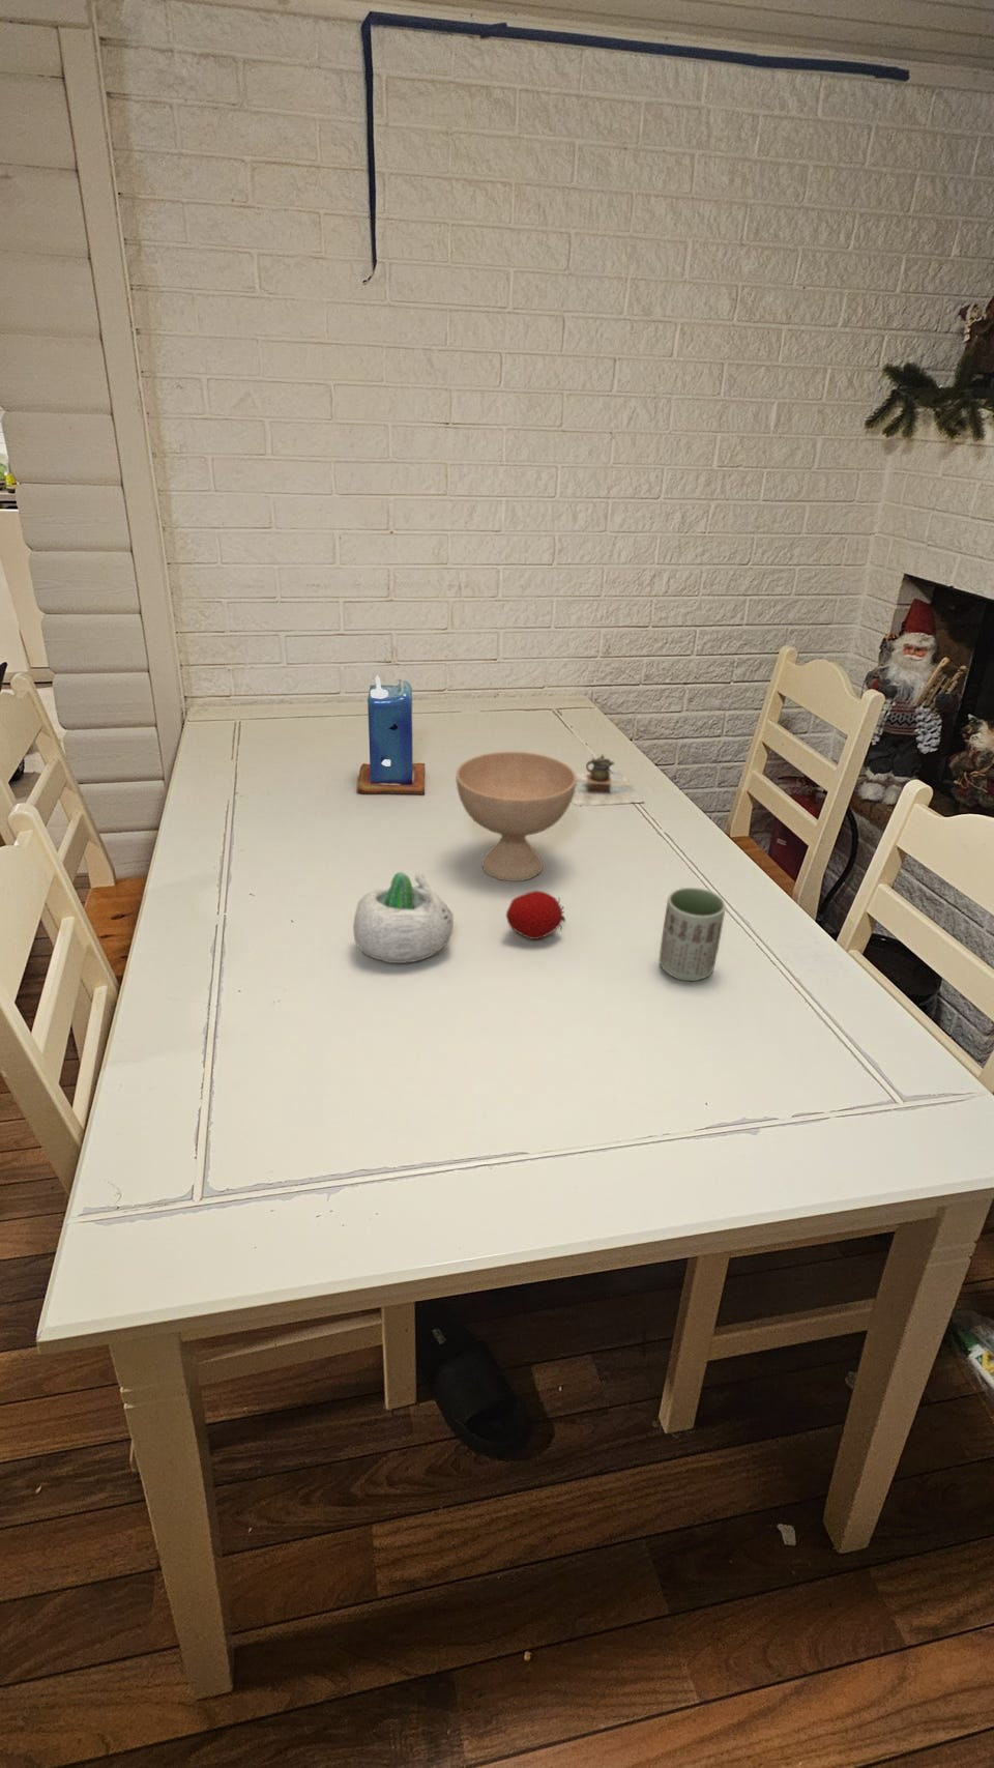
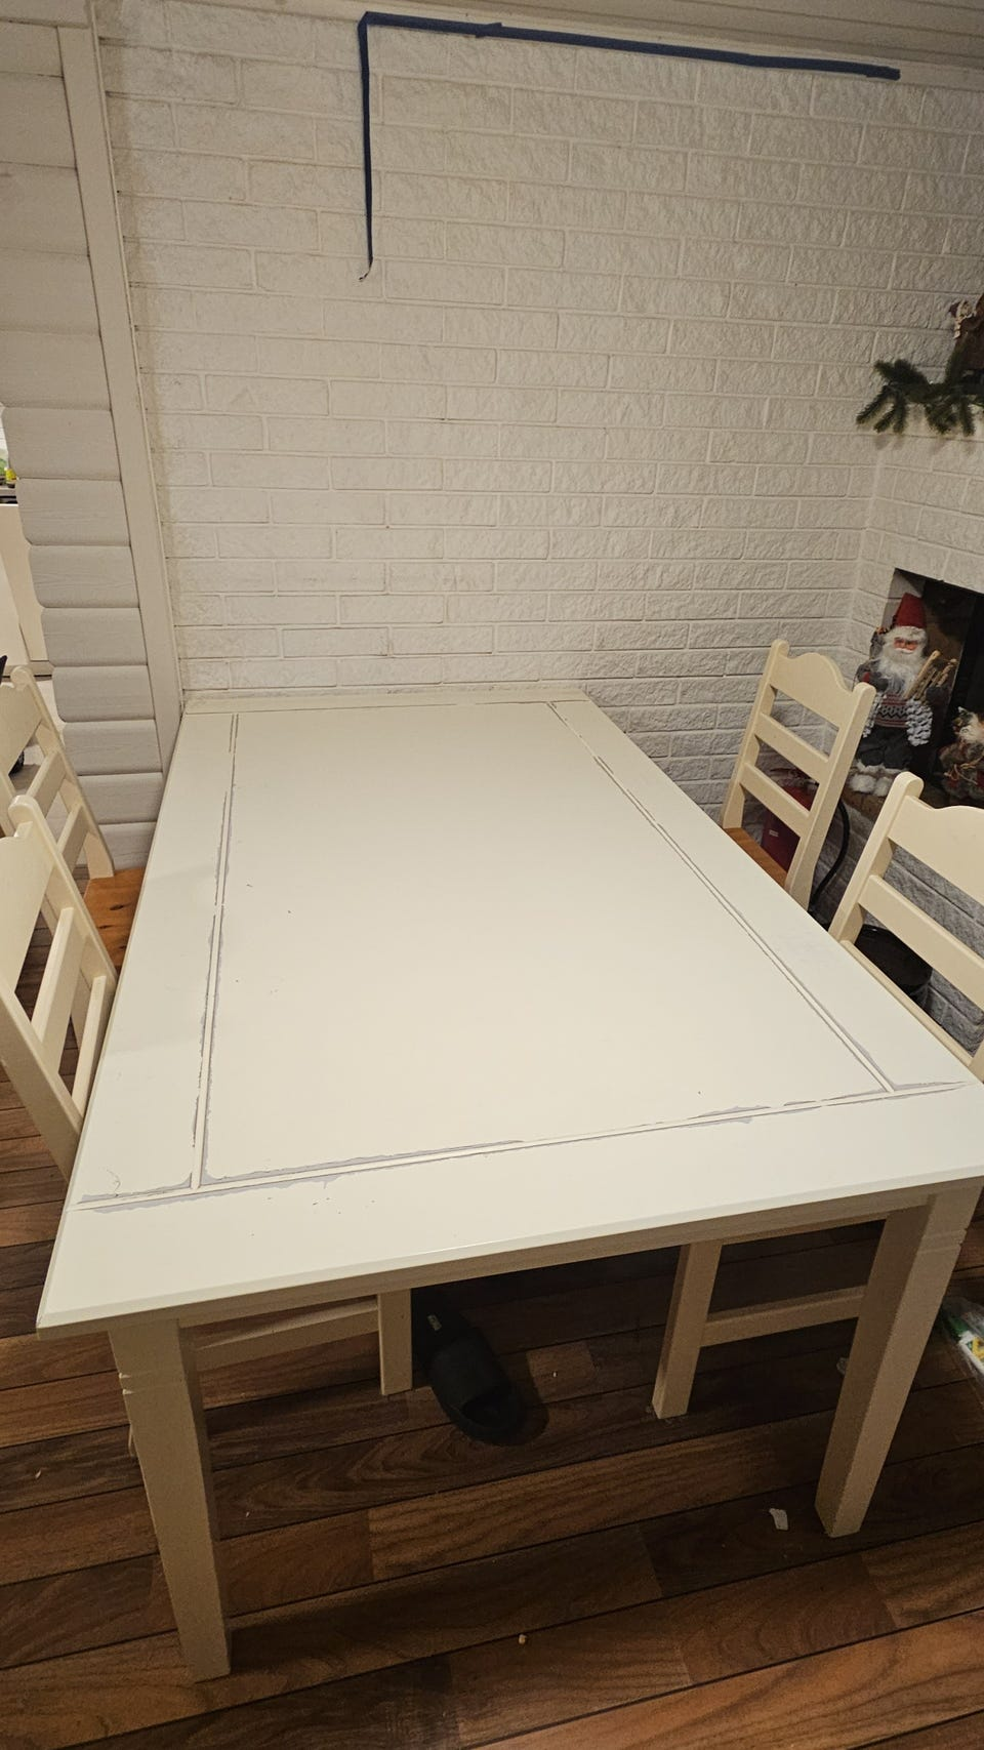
- cup (691, 935)
- teapot (601, 771)
- candle (392, 729)
- succulent planter (403, 912)
- fruit (533, 914)
- bowl (513, 821)
